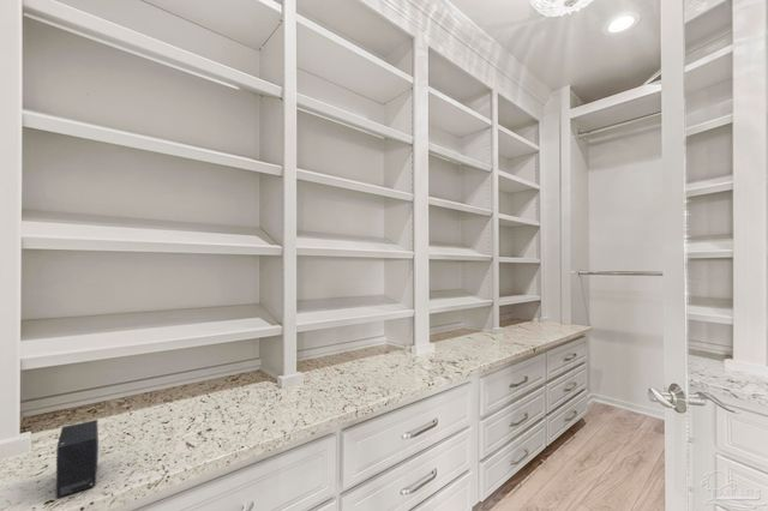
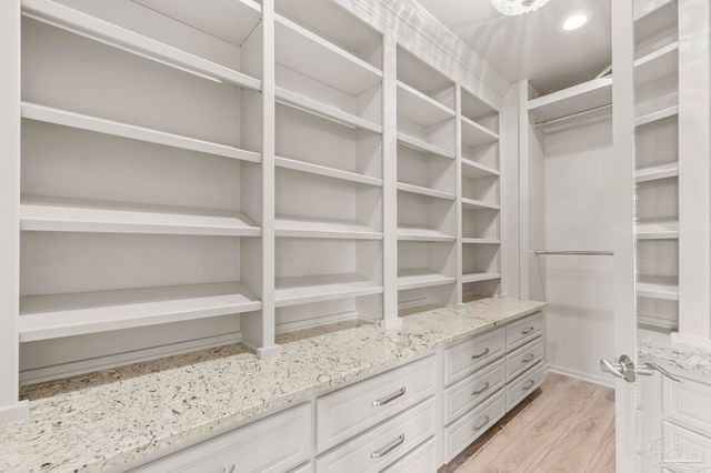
- small box (78, 455)
